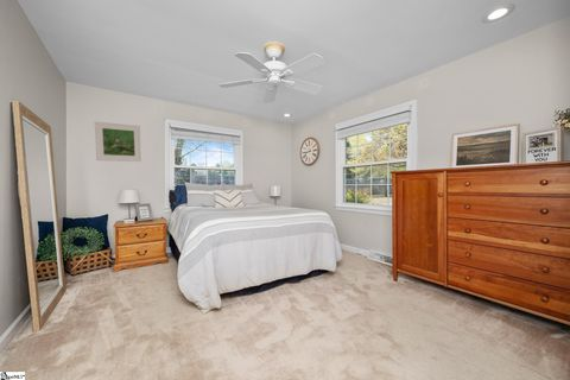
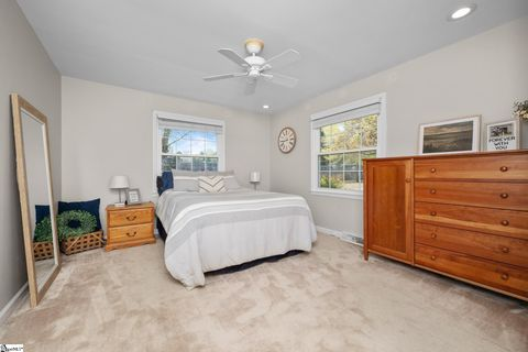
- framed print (119, 142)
